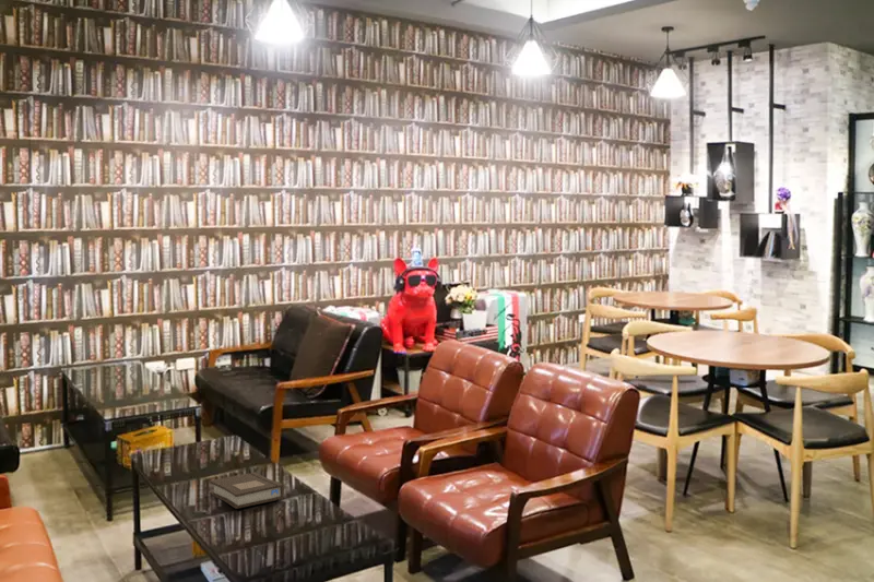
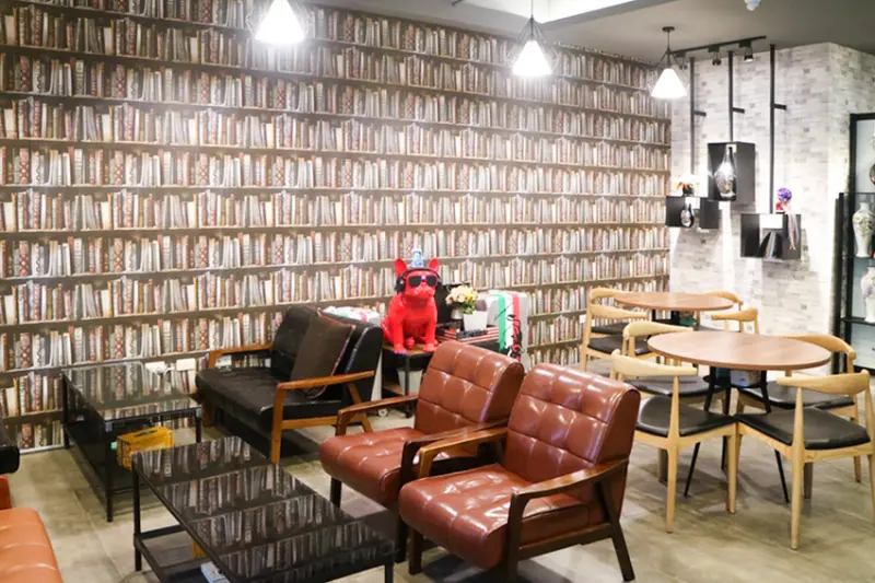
- book (246, 489)
